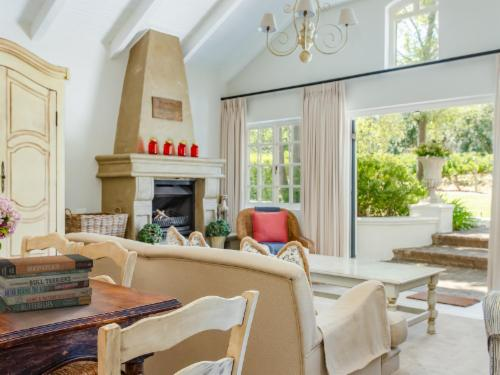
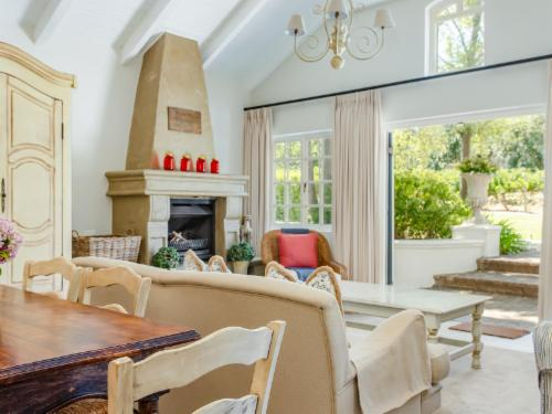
- book stack (42, 281)
